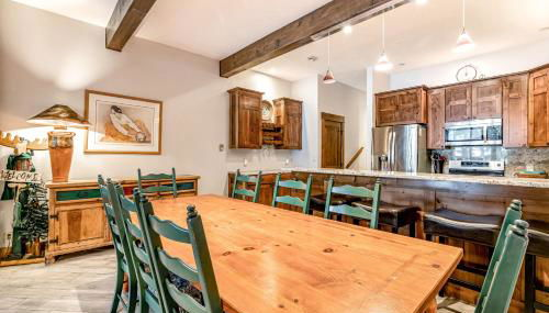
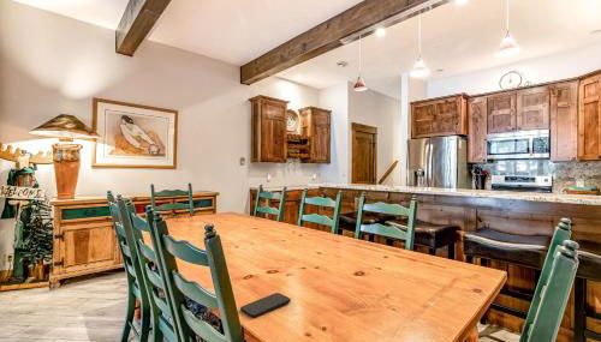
+ smartphone (266, 304)
